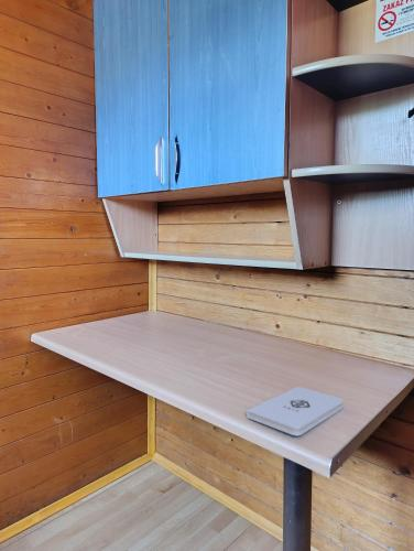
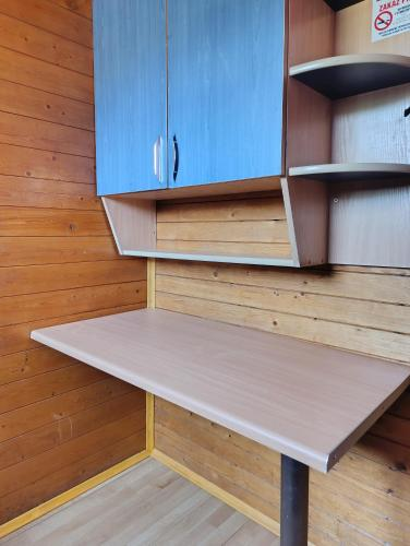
- notepad (297, 408)
